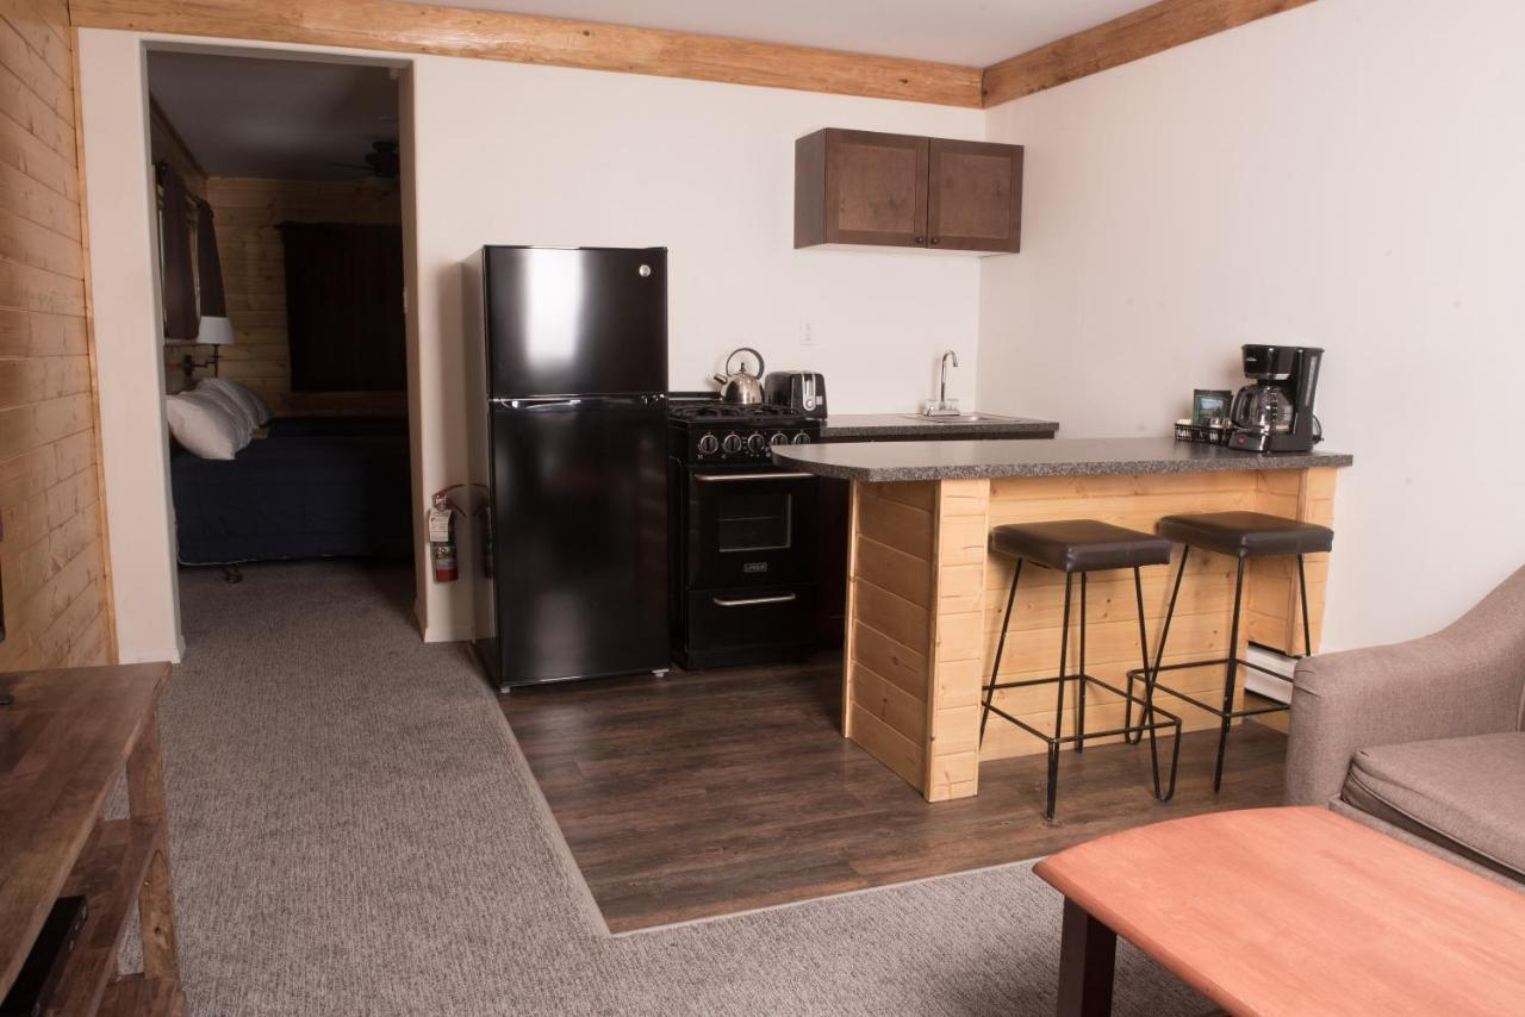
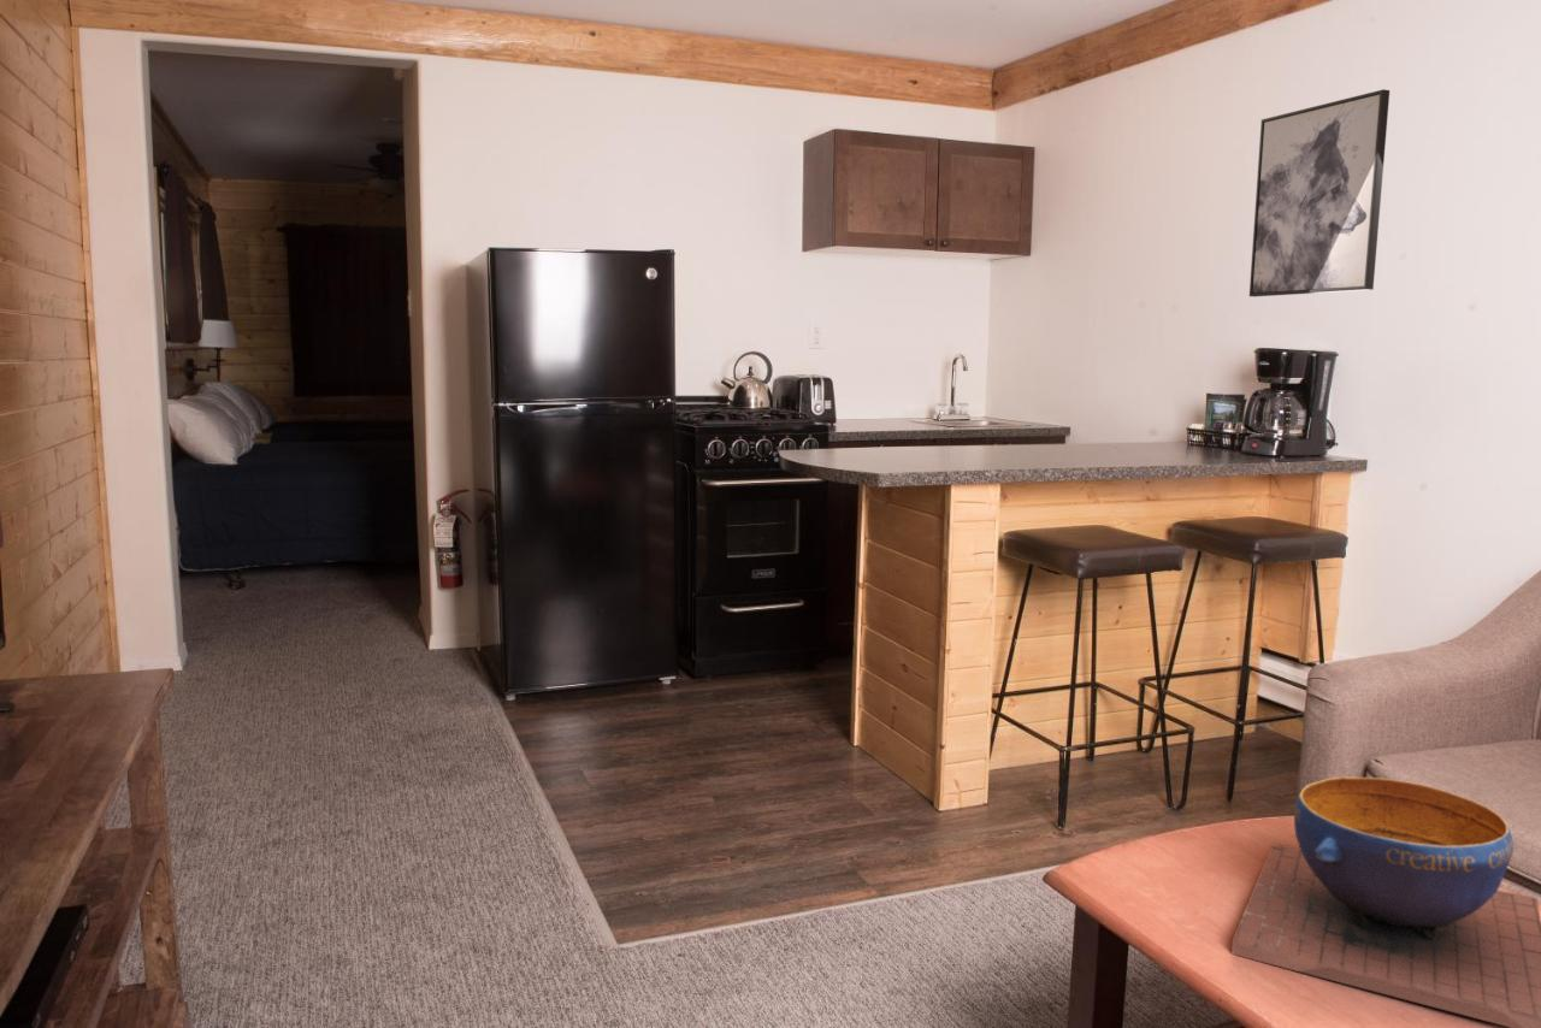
+ decorative bowl (1395, 869)
+ wall art (1313, 200)
